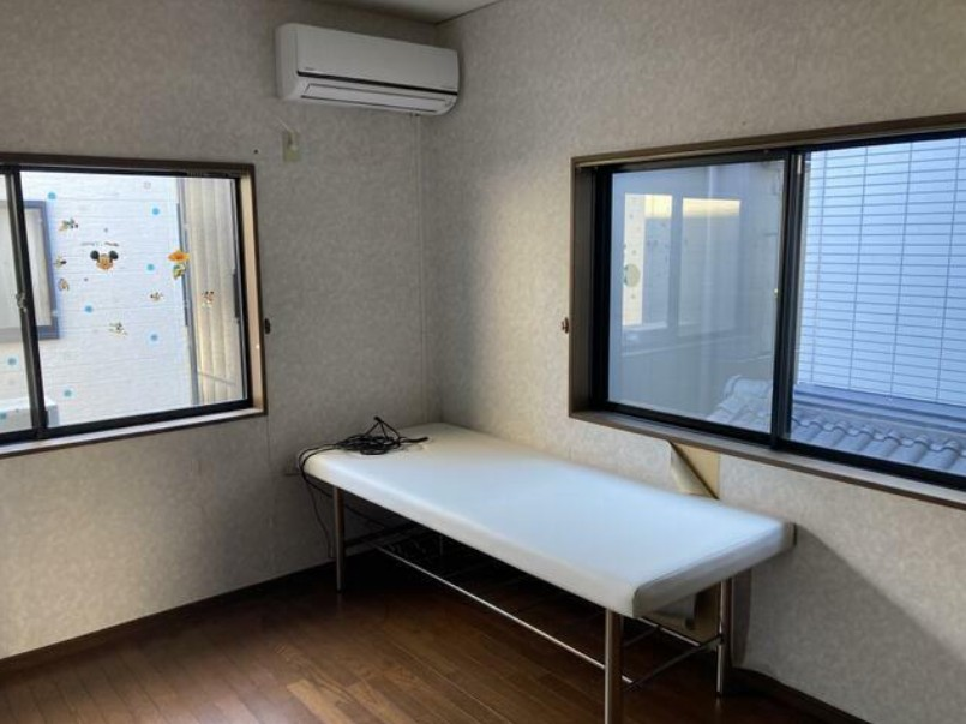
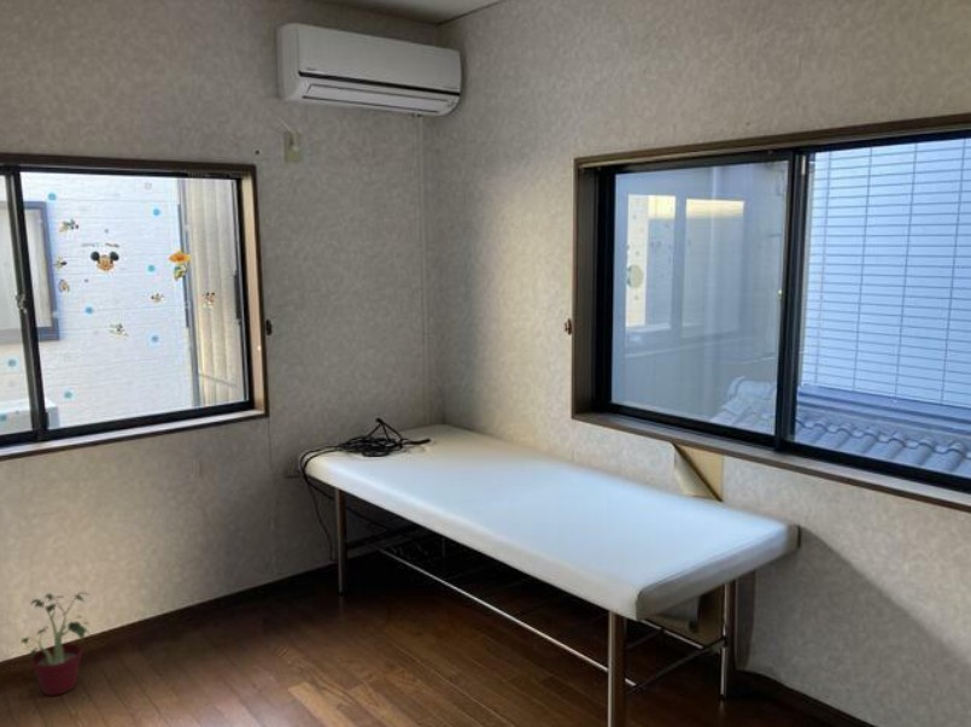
+ potted plant (54, 635)
